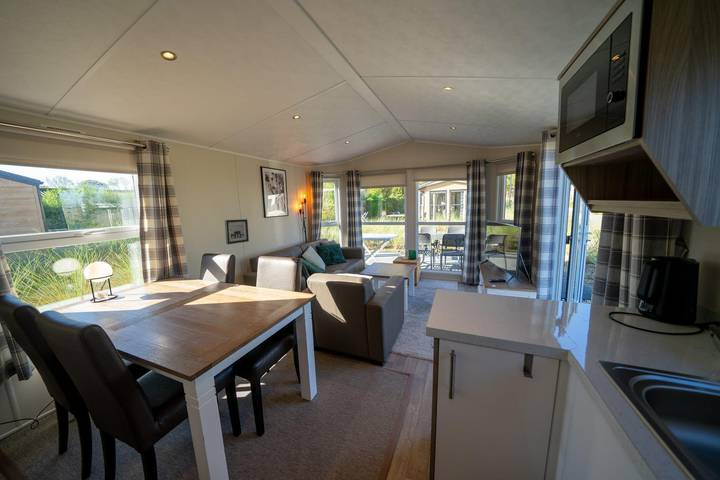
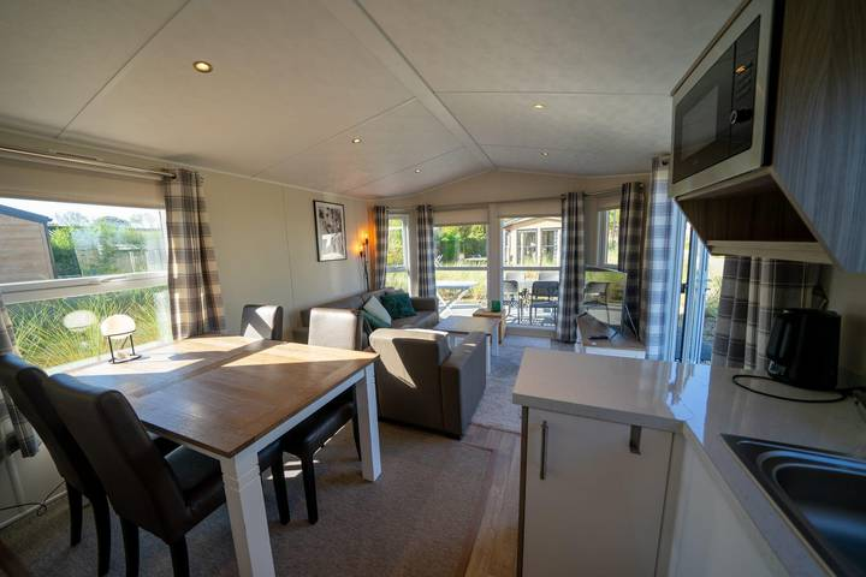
- wall art (237, 231)
